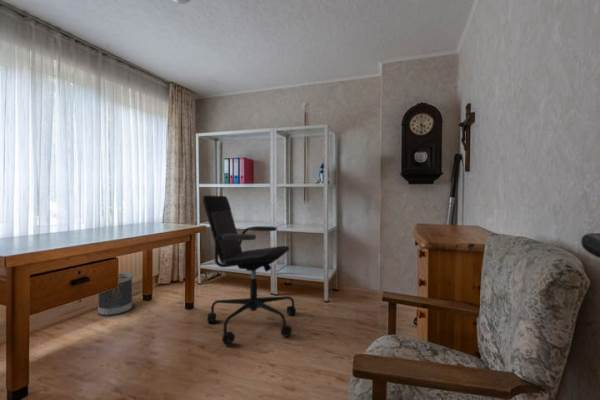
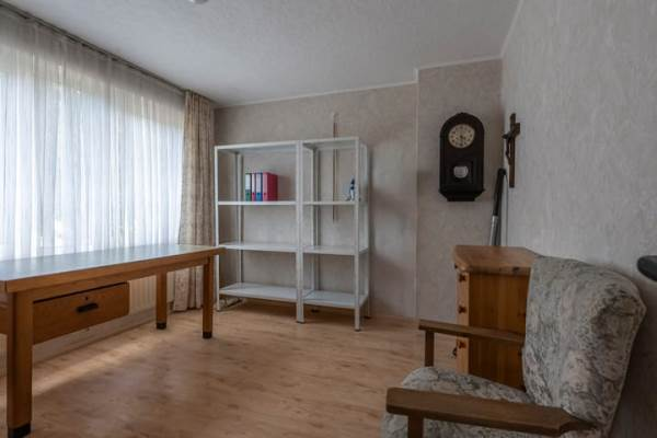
- office chair (251, 259)
- wastebasket (116, 293)
